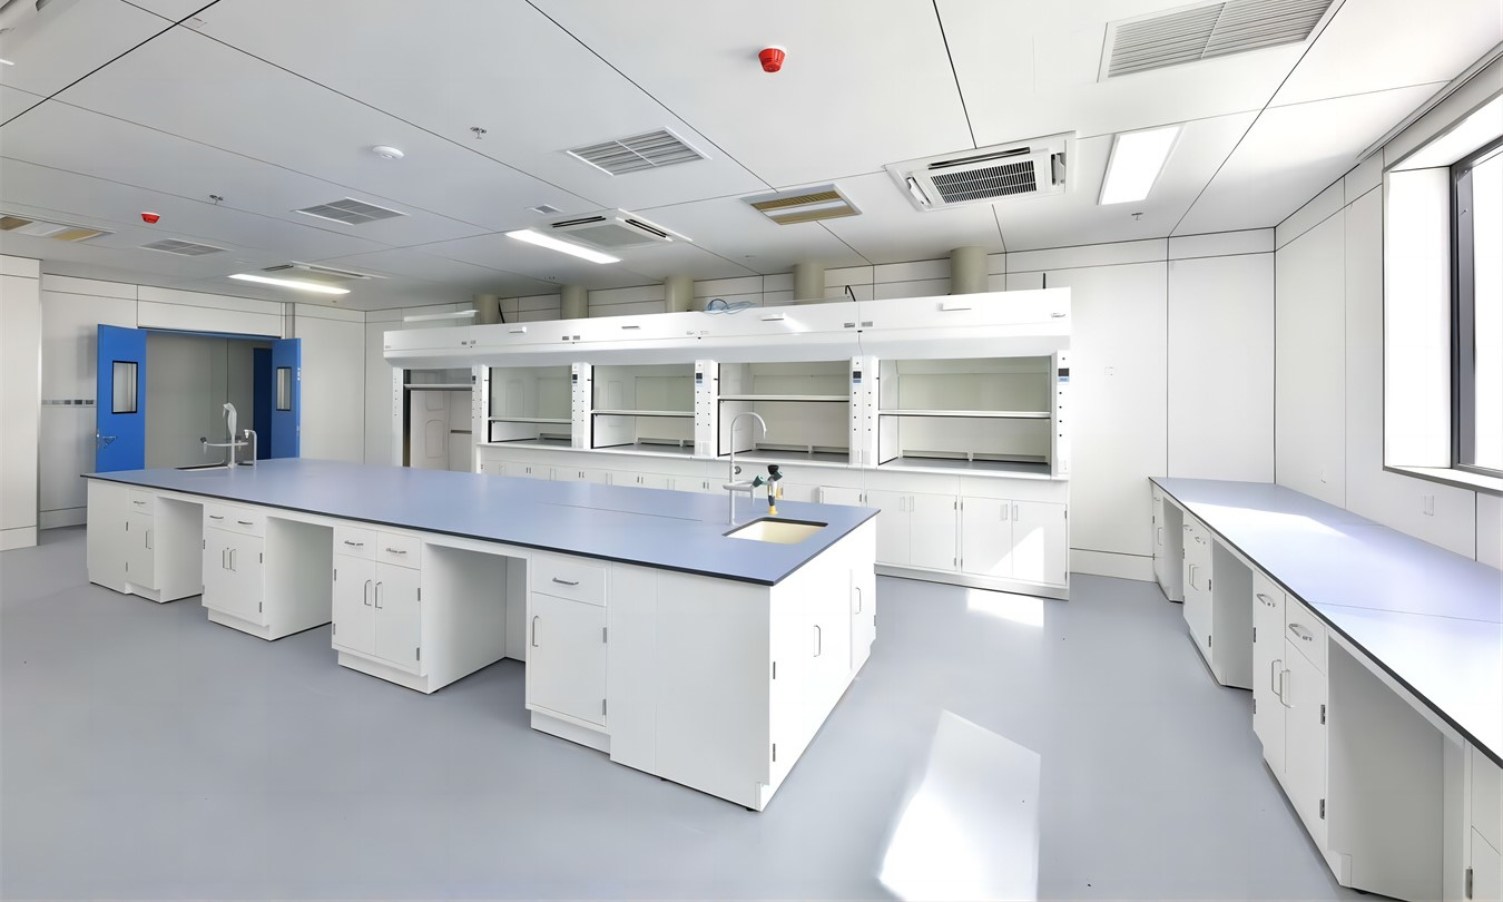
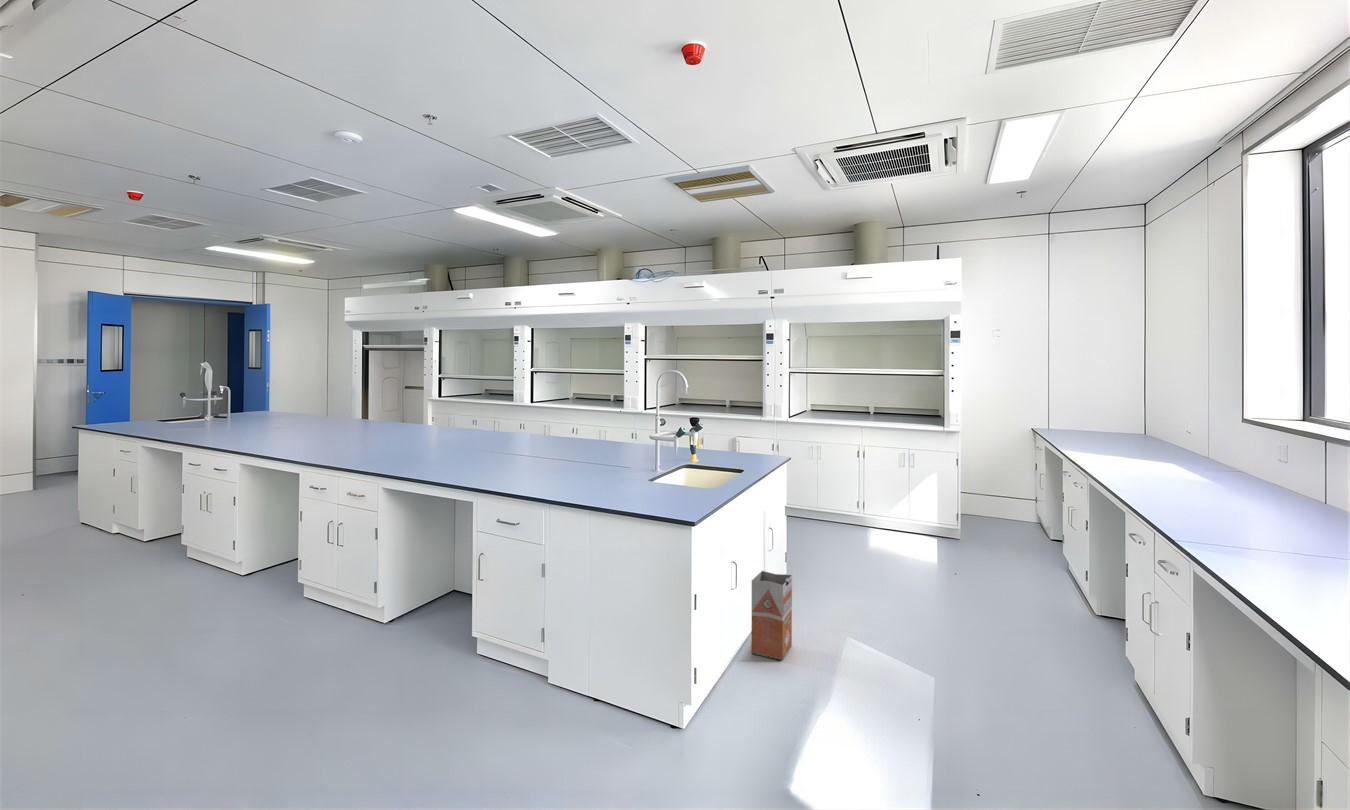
+ waste bin (774, 612)
